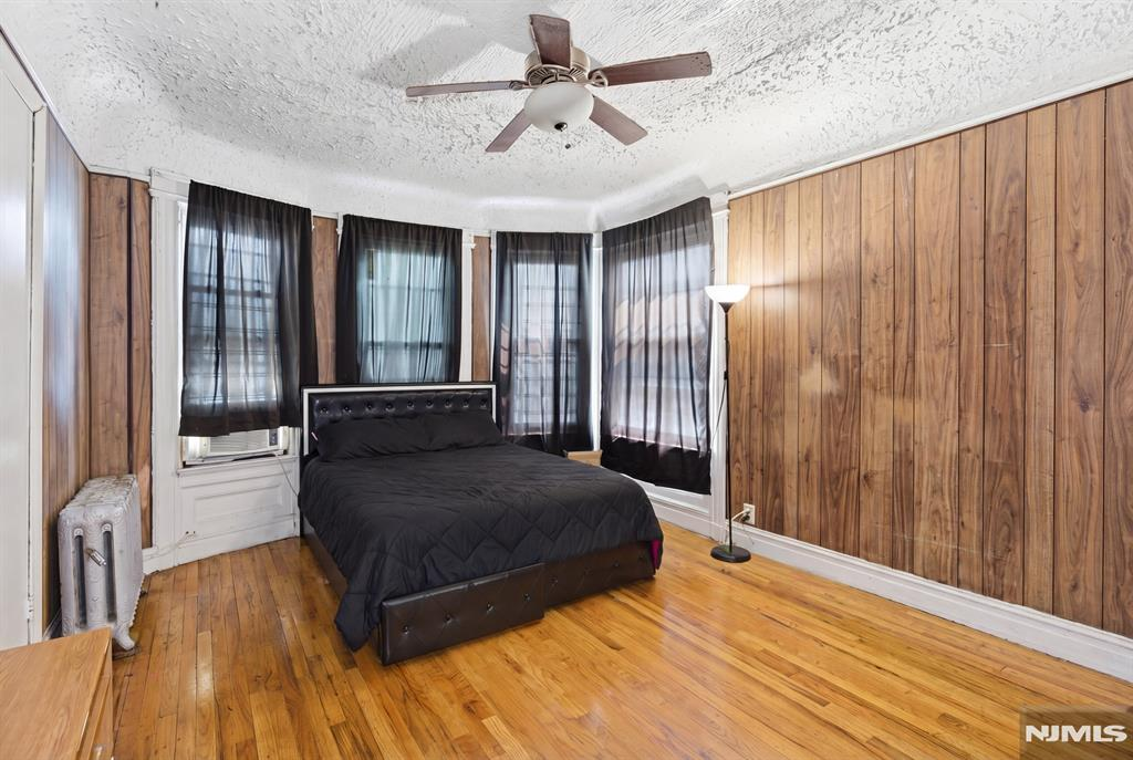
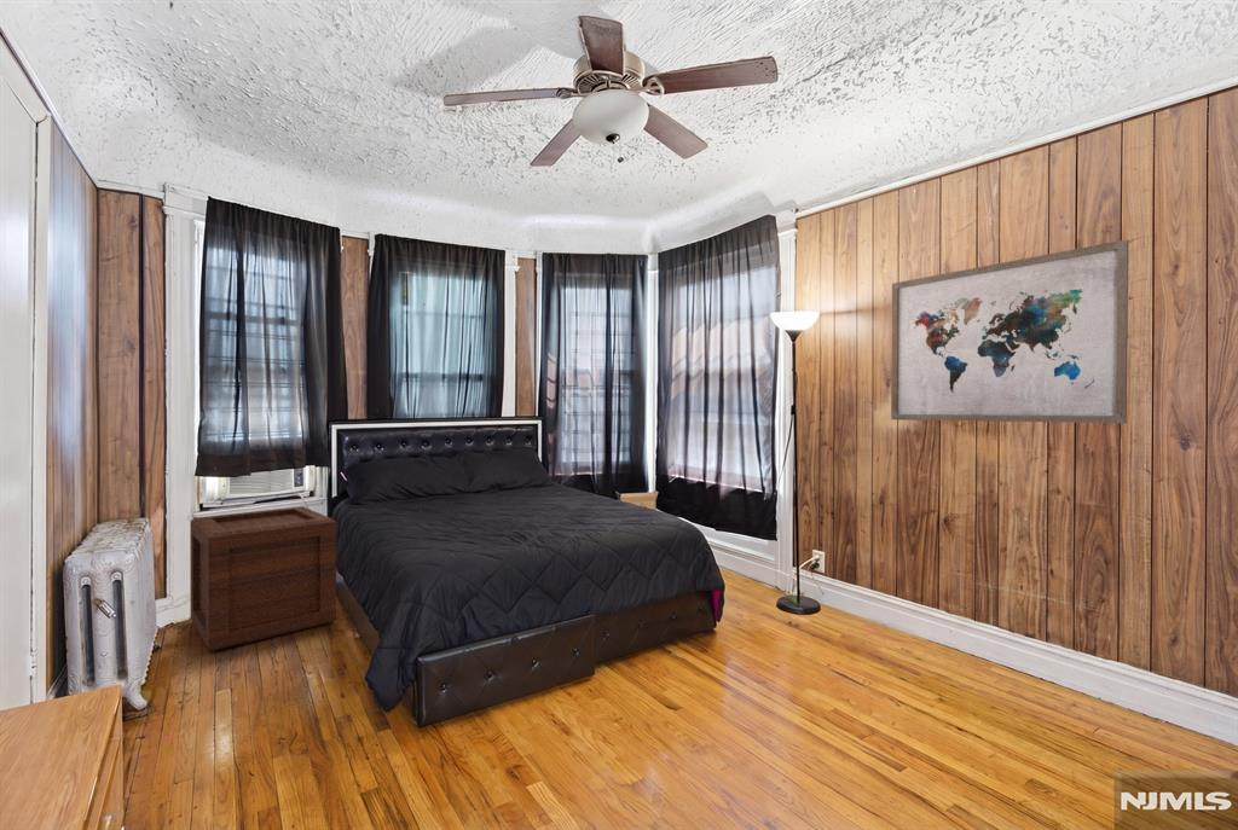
+ wall art (991, 343)
+ wooden crate (262, 569)
